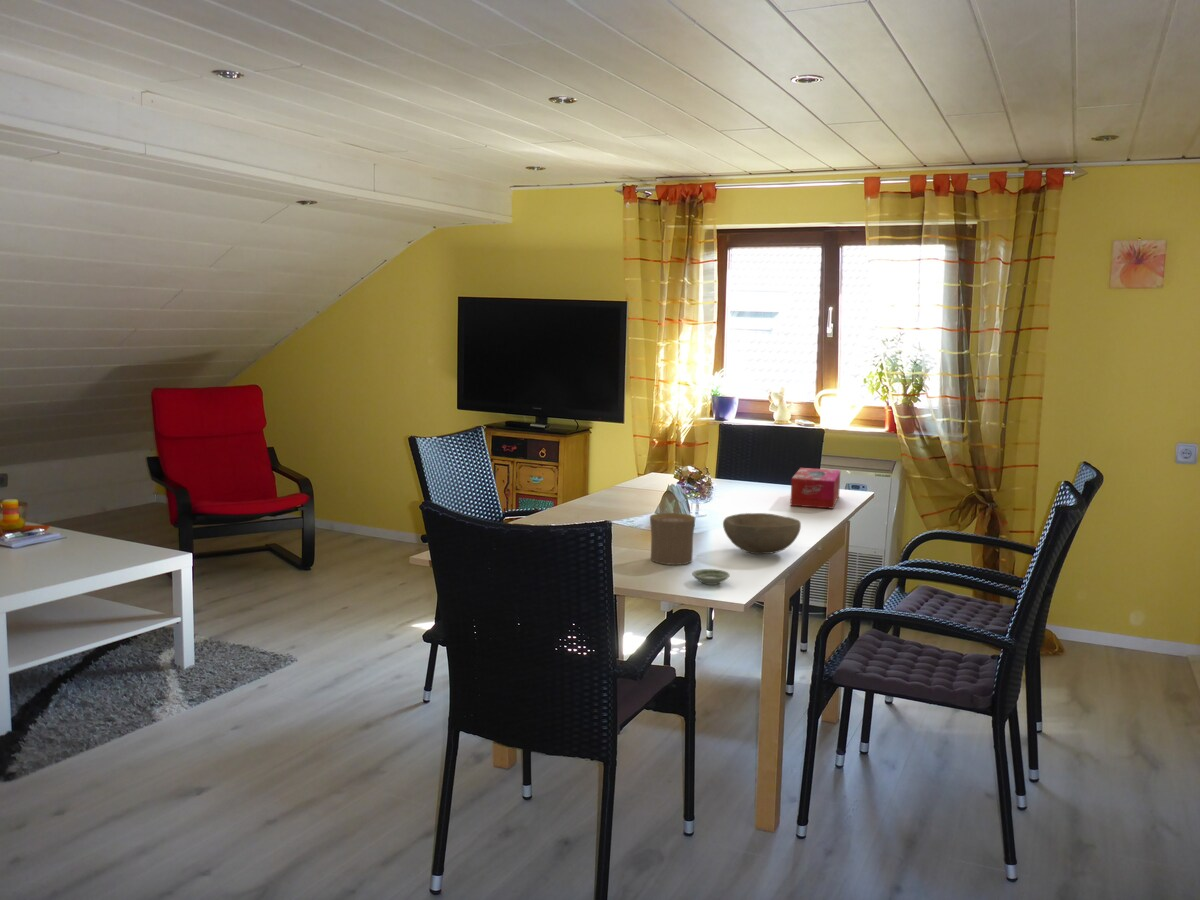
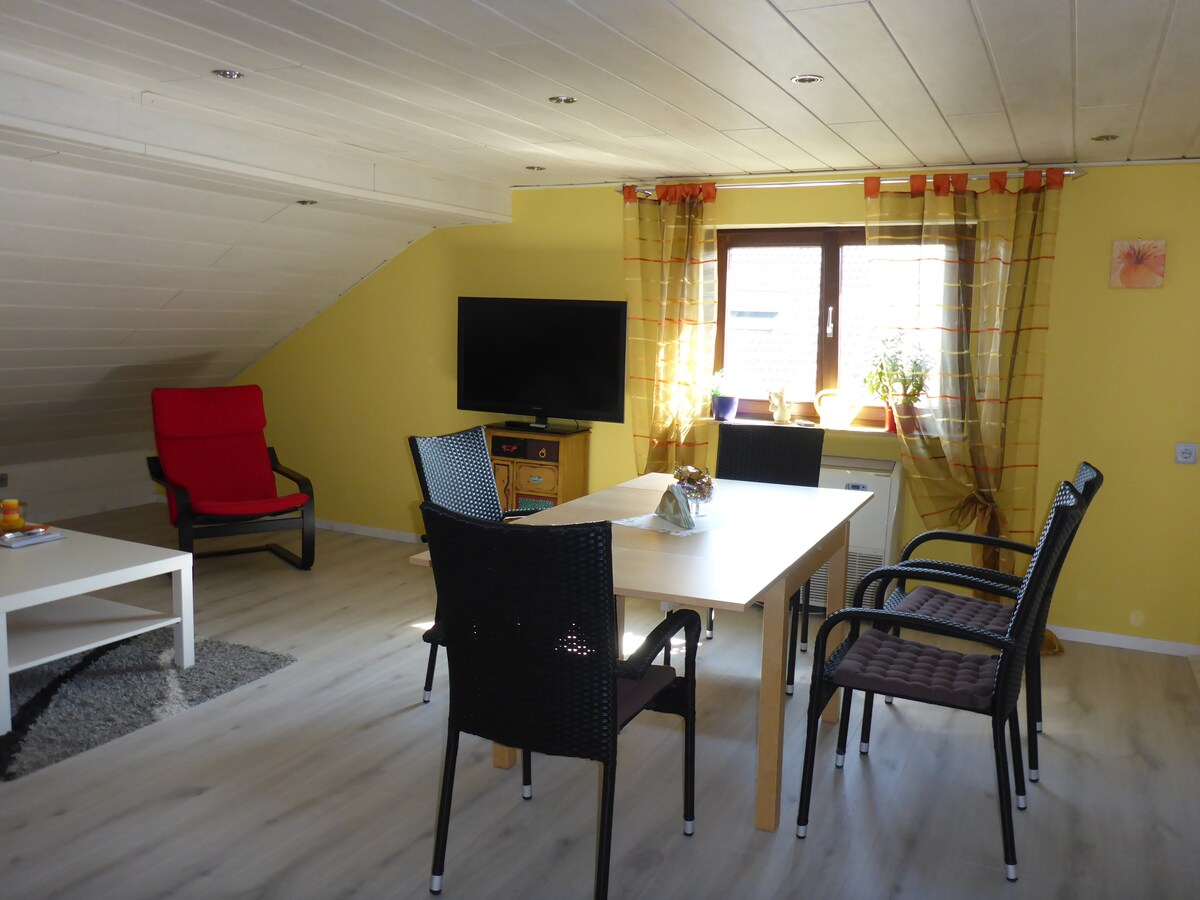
- bowl (761, 535)
- cup (672, 538)
- tissue box (816, 487)
- saucer (710, 577)
